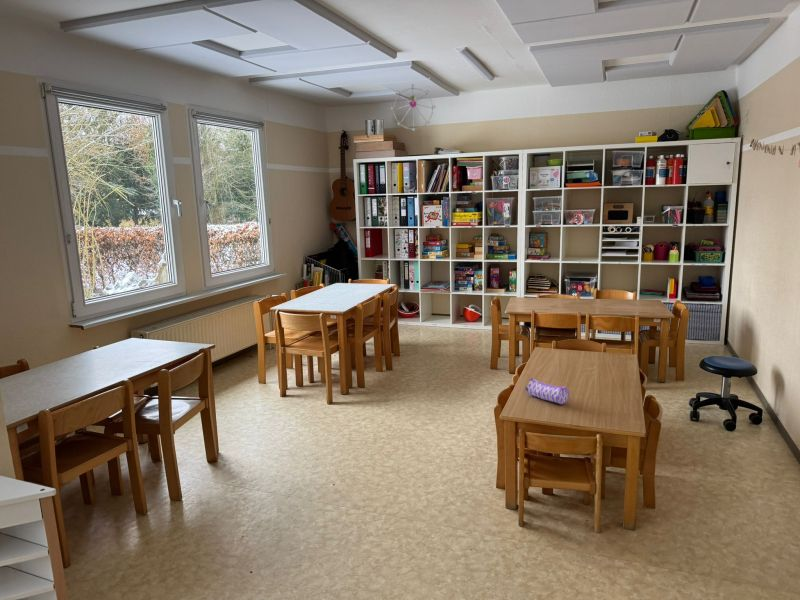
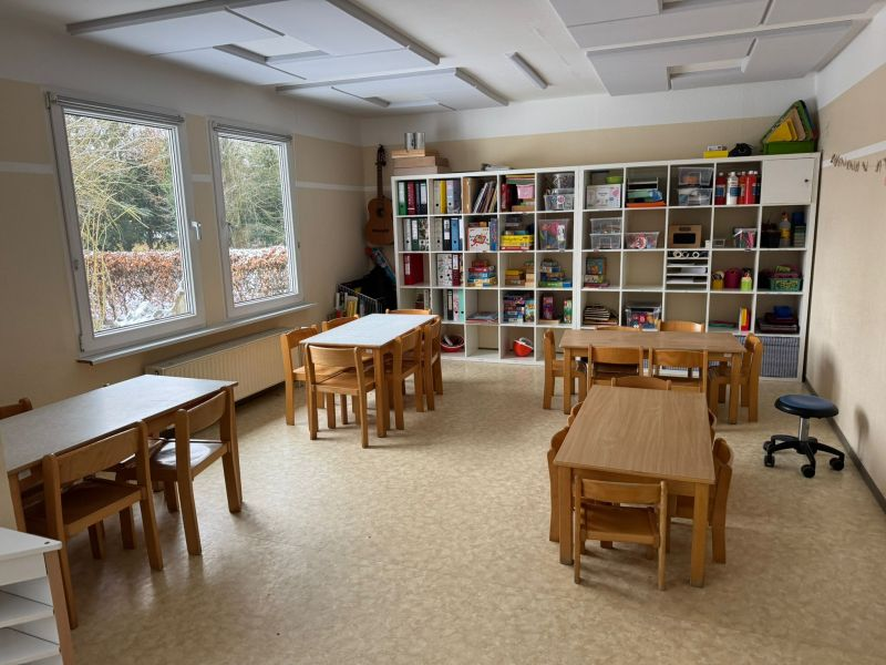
- ceiling mobile (413, 103)
- pencil case (547, 390)
